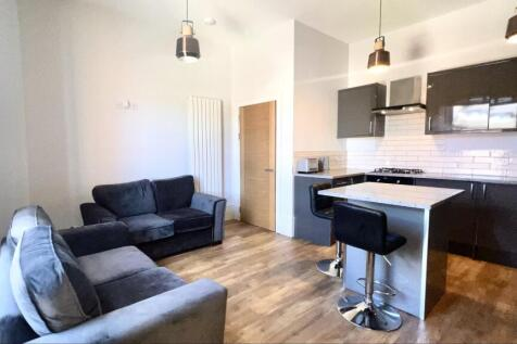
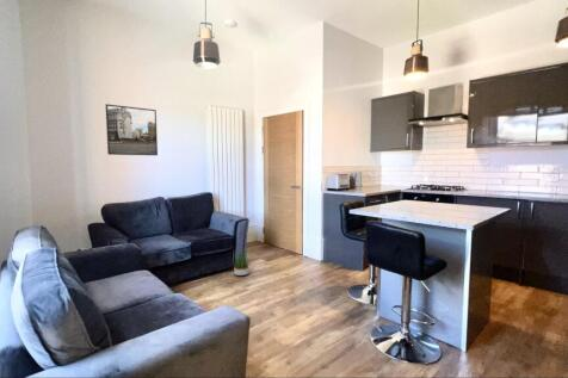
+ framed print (132, 131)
+ potted plant (241, 261)
